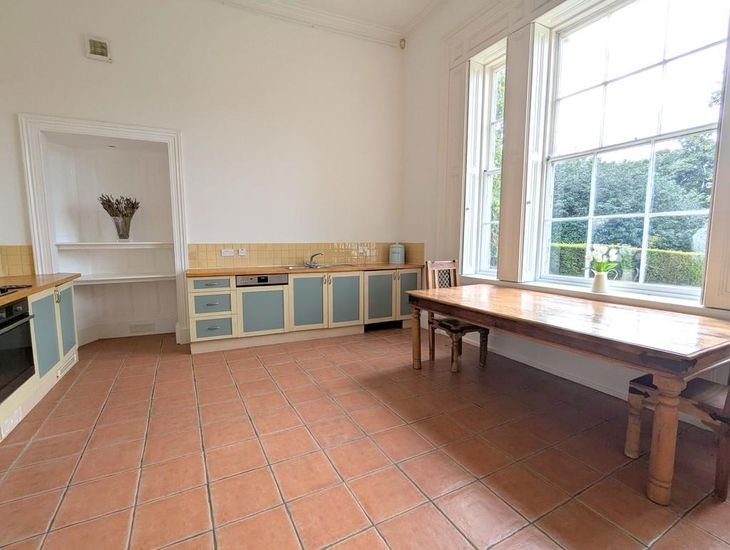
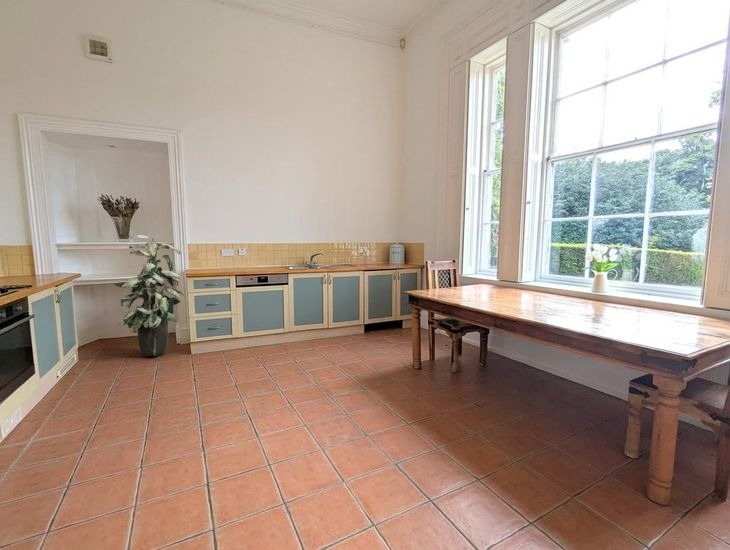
+ indoor plant (148, 295)
